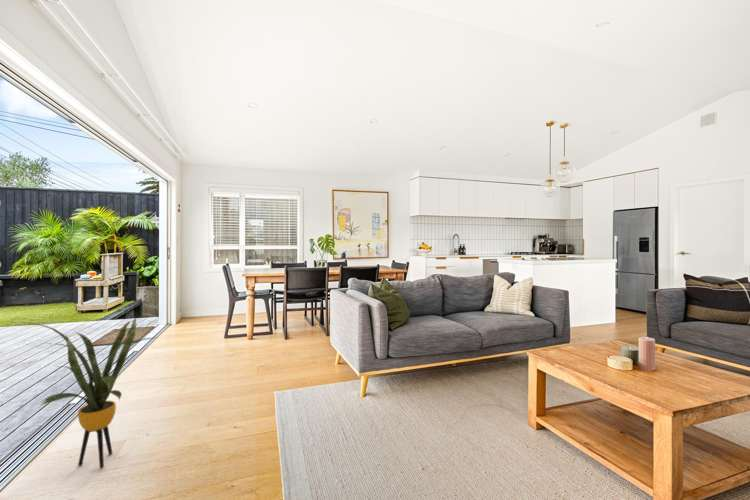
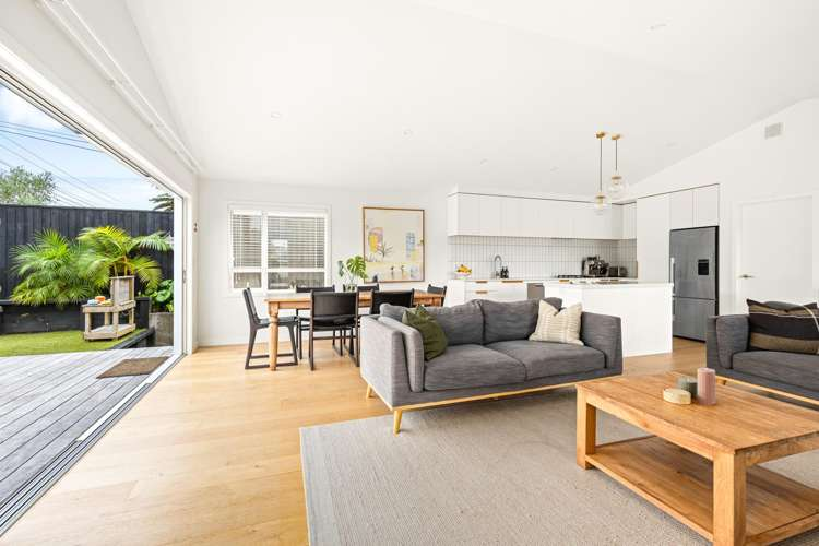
- house plant (92, 388)
